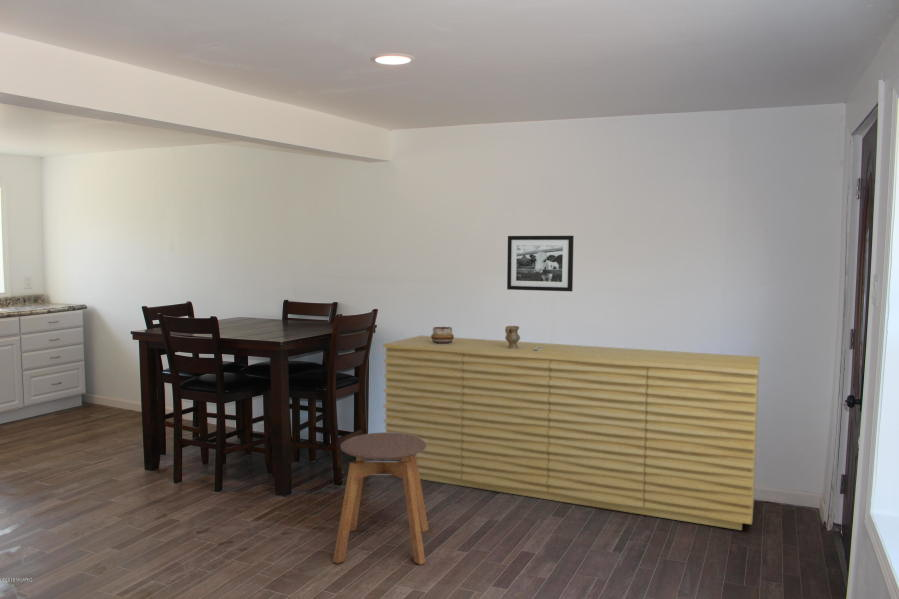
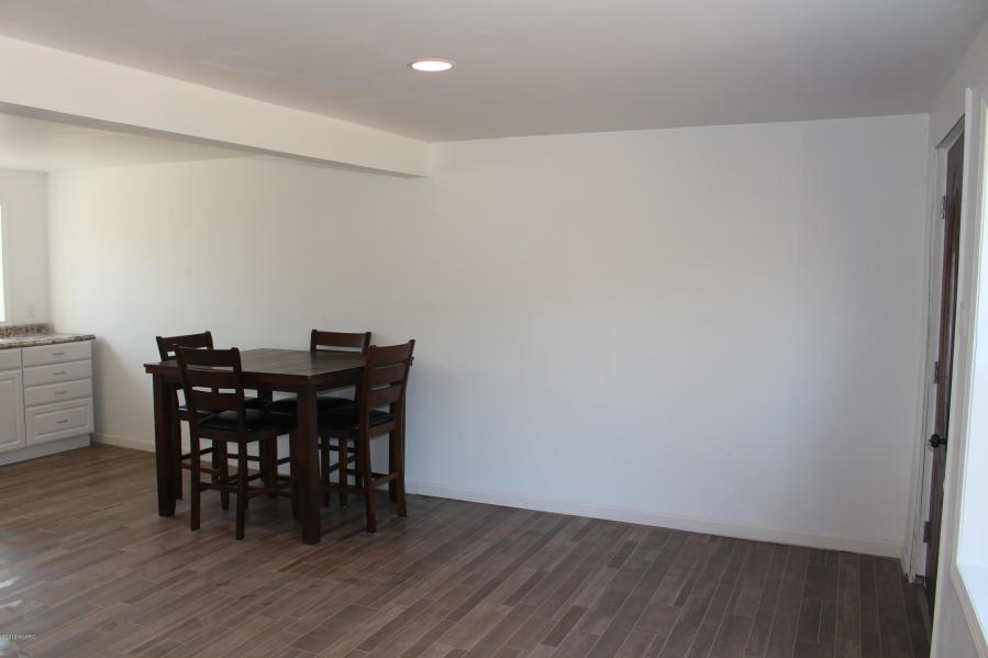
- stool (383, 474)
- picture frame (539, 263)
- decorative bowl (442, 335)
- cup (519, 337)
- sideboard (560, 419)
